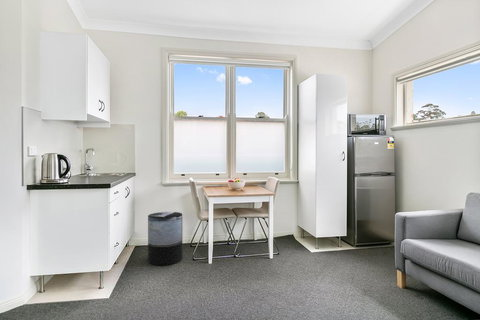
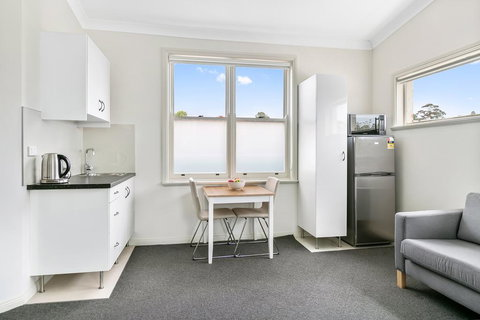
- trash can (165, 237)
